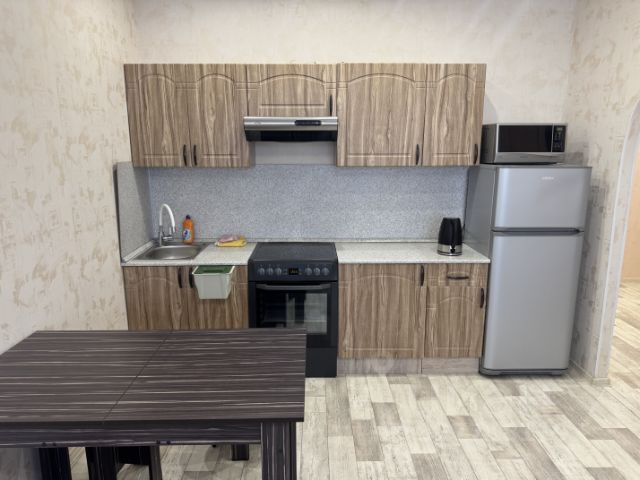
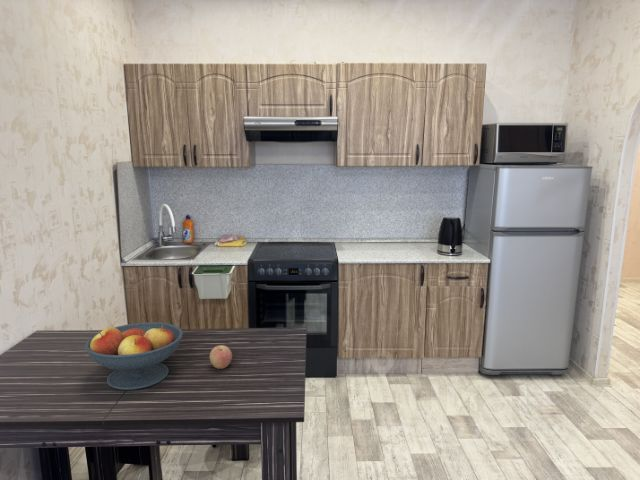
+ fruit bowl (136, 350)
+ apple (221, 357)
